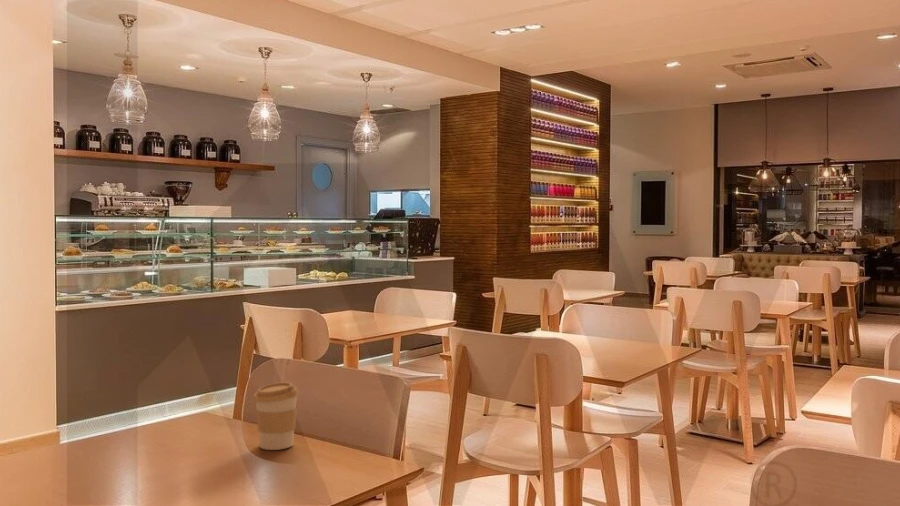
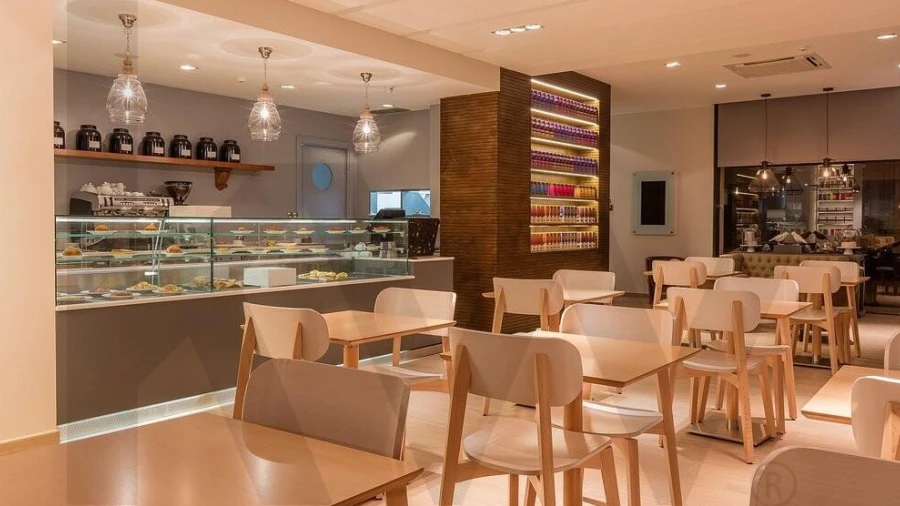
- coffee cup (276, 414)
